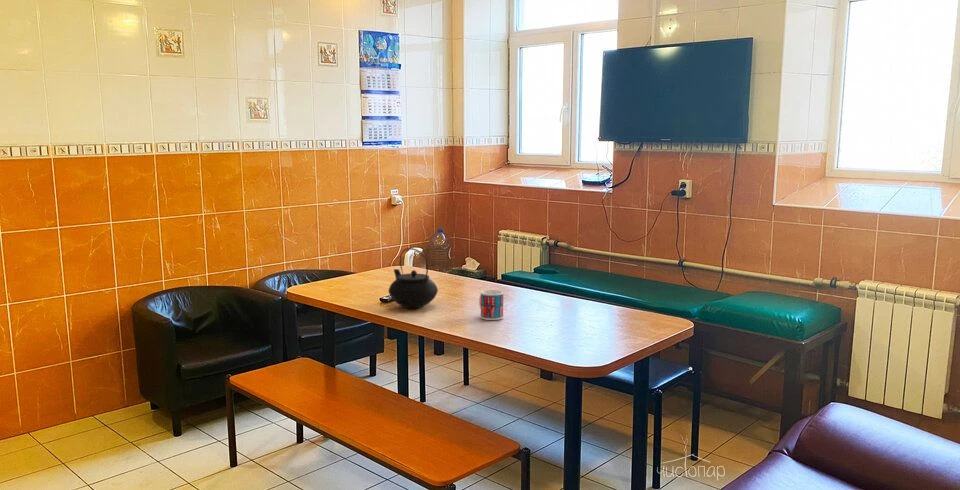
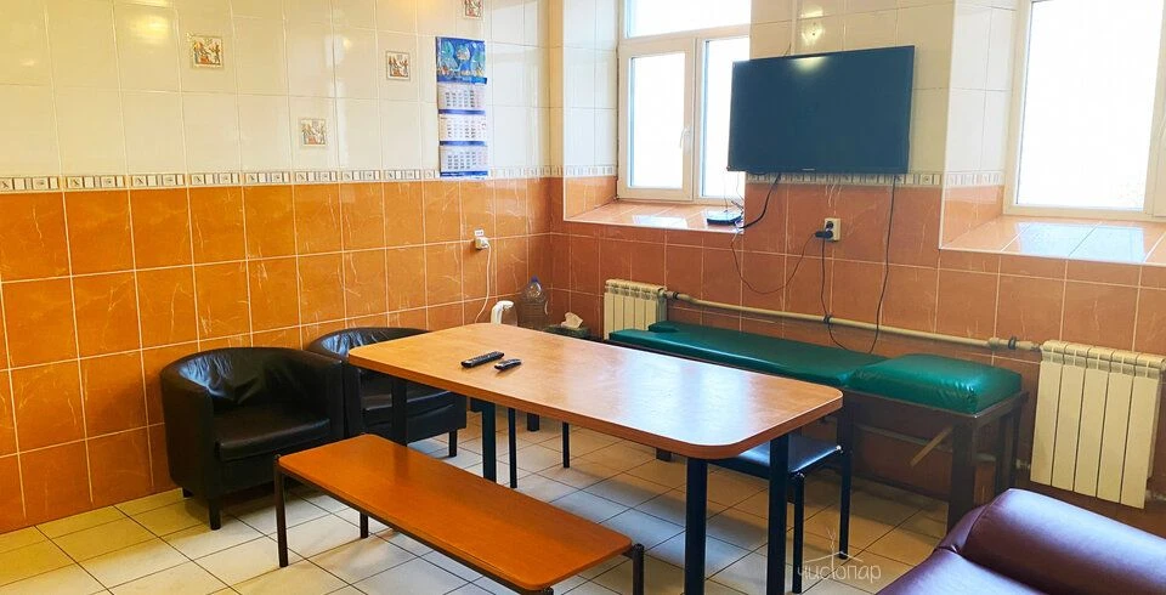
- mug (488, 304)
- teapot (410, 277)
